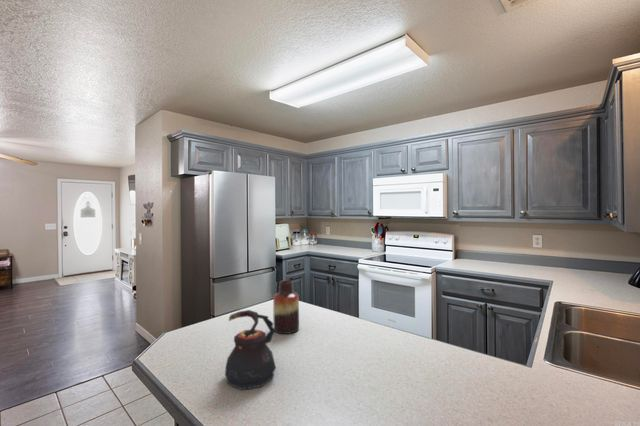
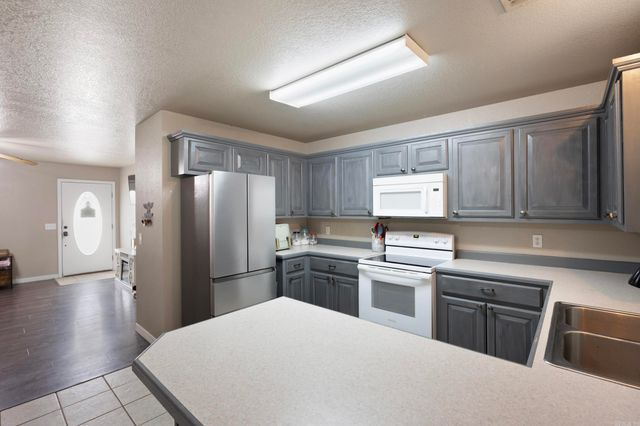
- vase (286, 305)
- teapot (252, 343)
